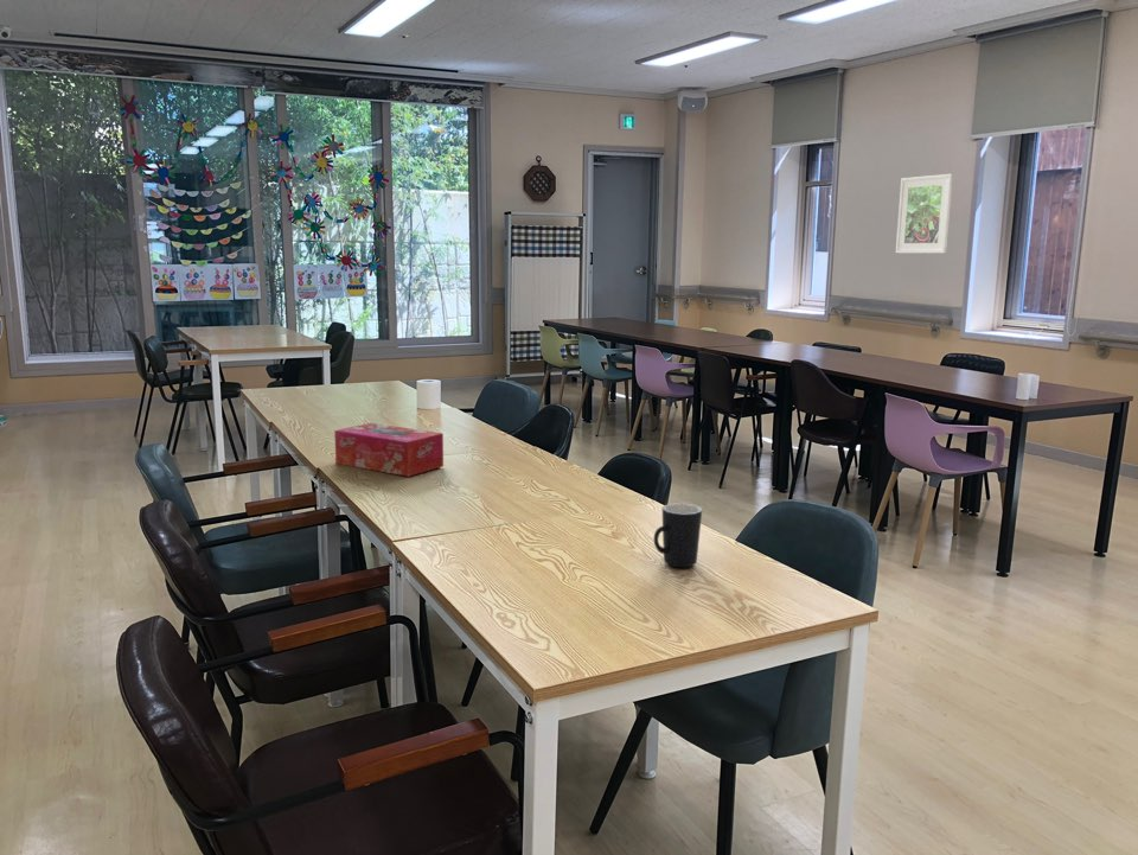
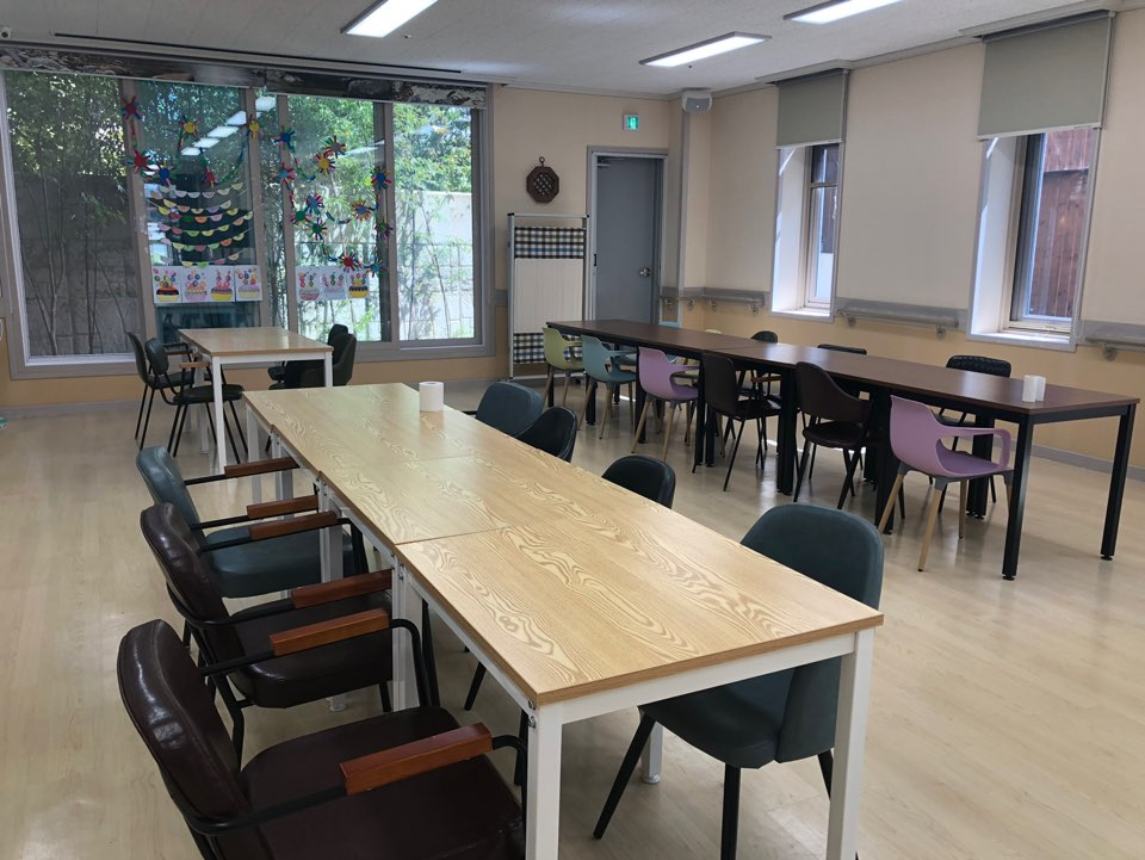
- mug (676, 537)
- tissue box (389, 448)
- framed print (922, 215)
